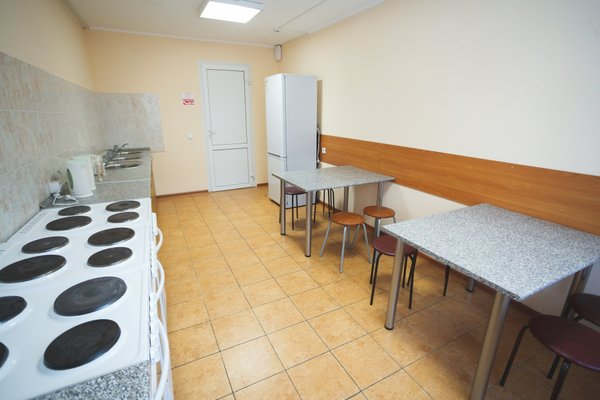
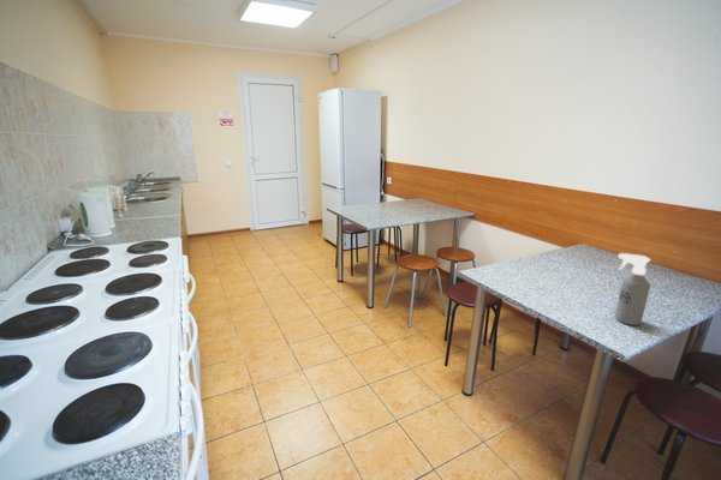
+ spray bottle (630, 288)
